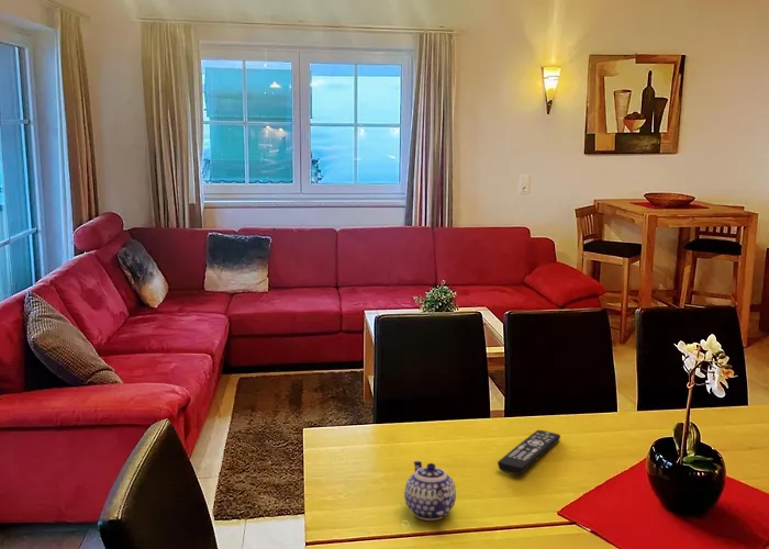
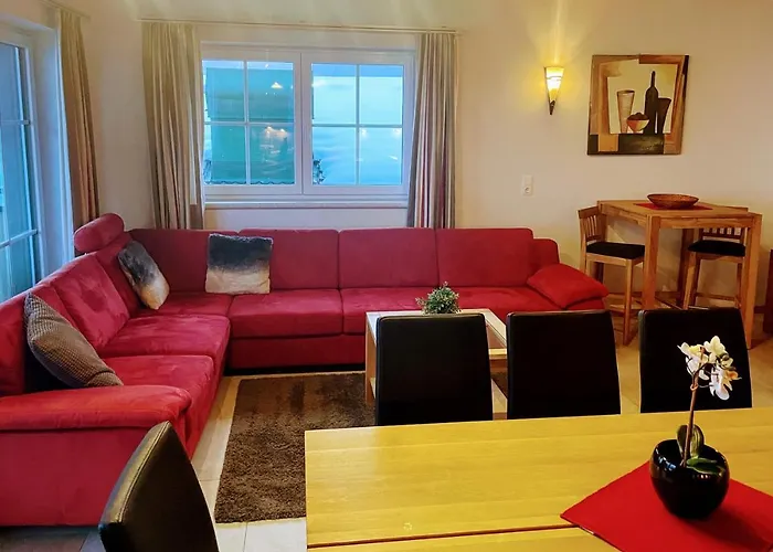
- remote control (530, 451)
- teapot (430, 488)
